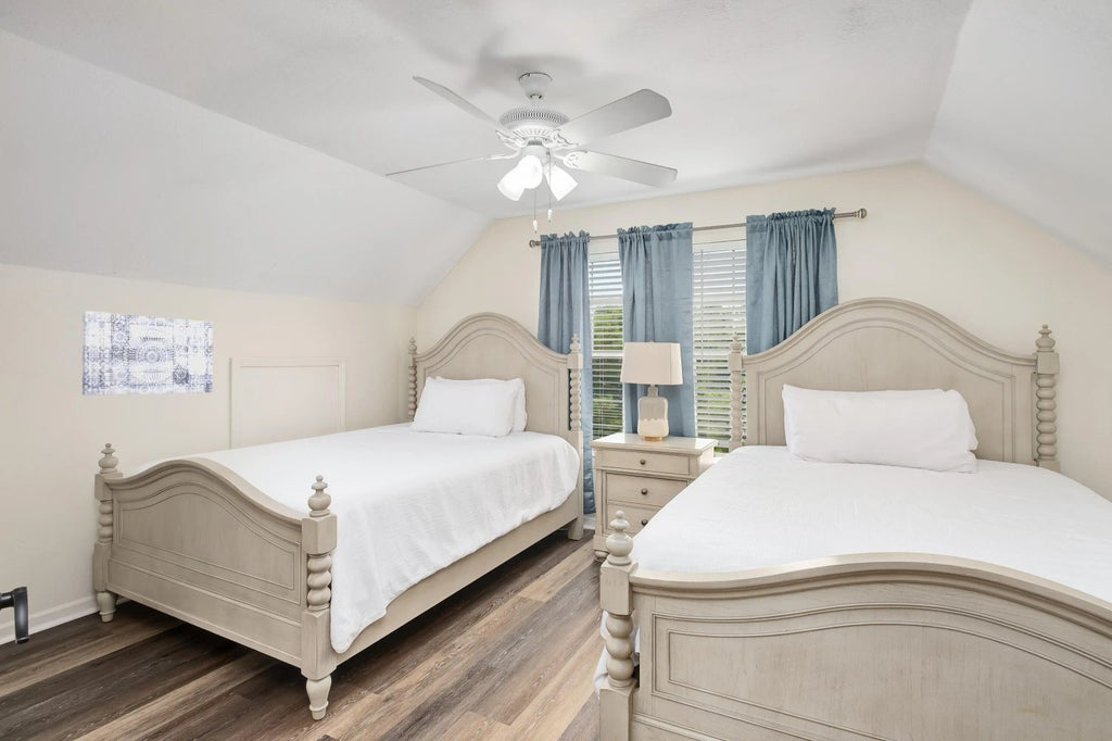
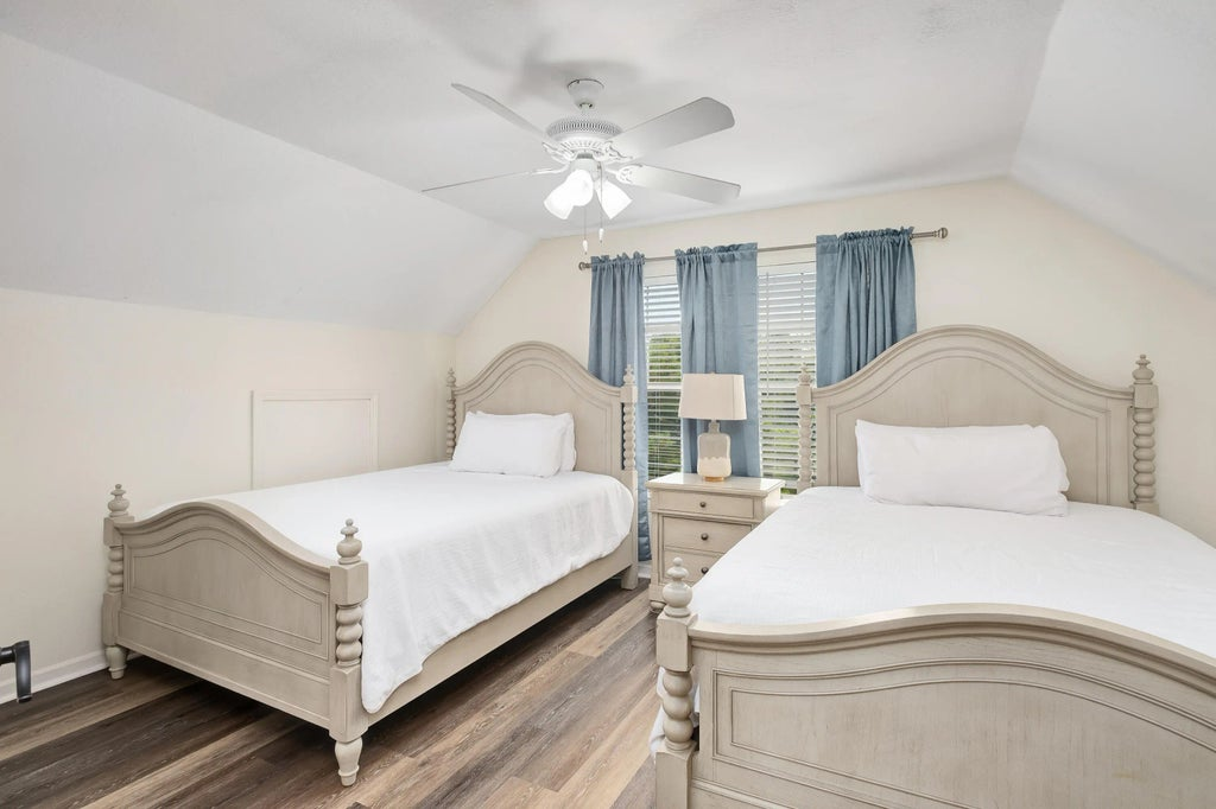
- wall art (152, 355)
